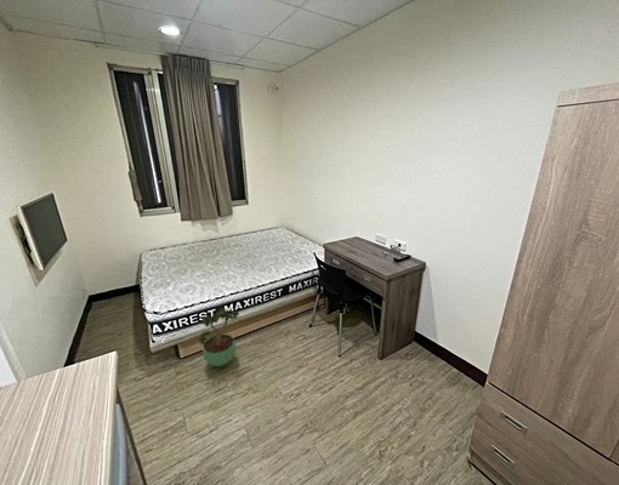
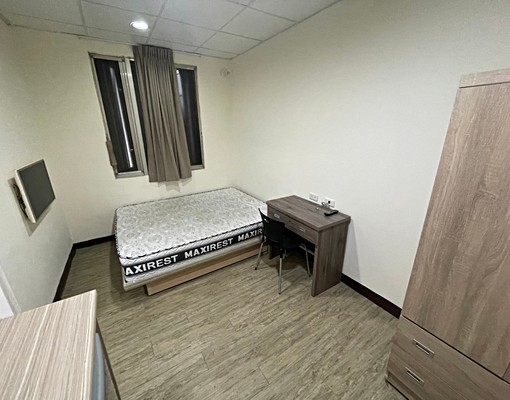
- potted plant (218, 335)
